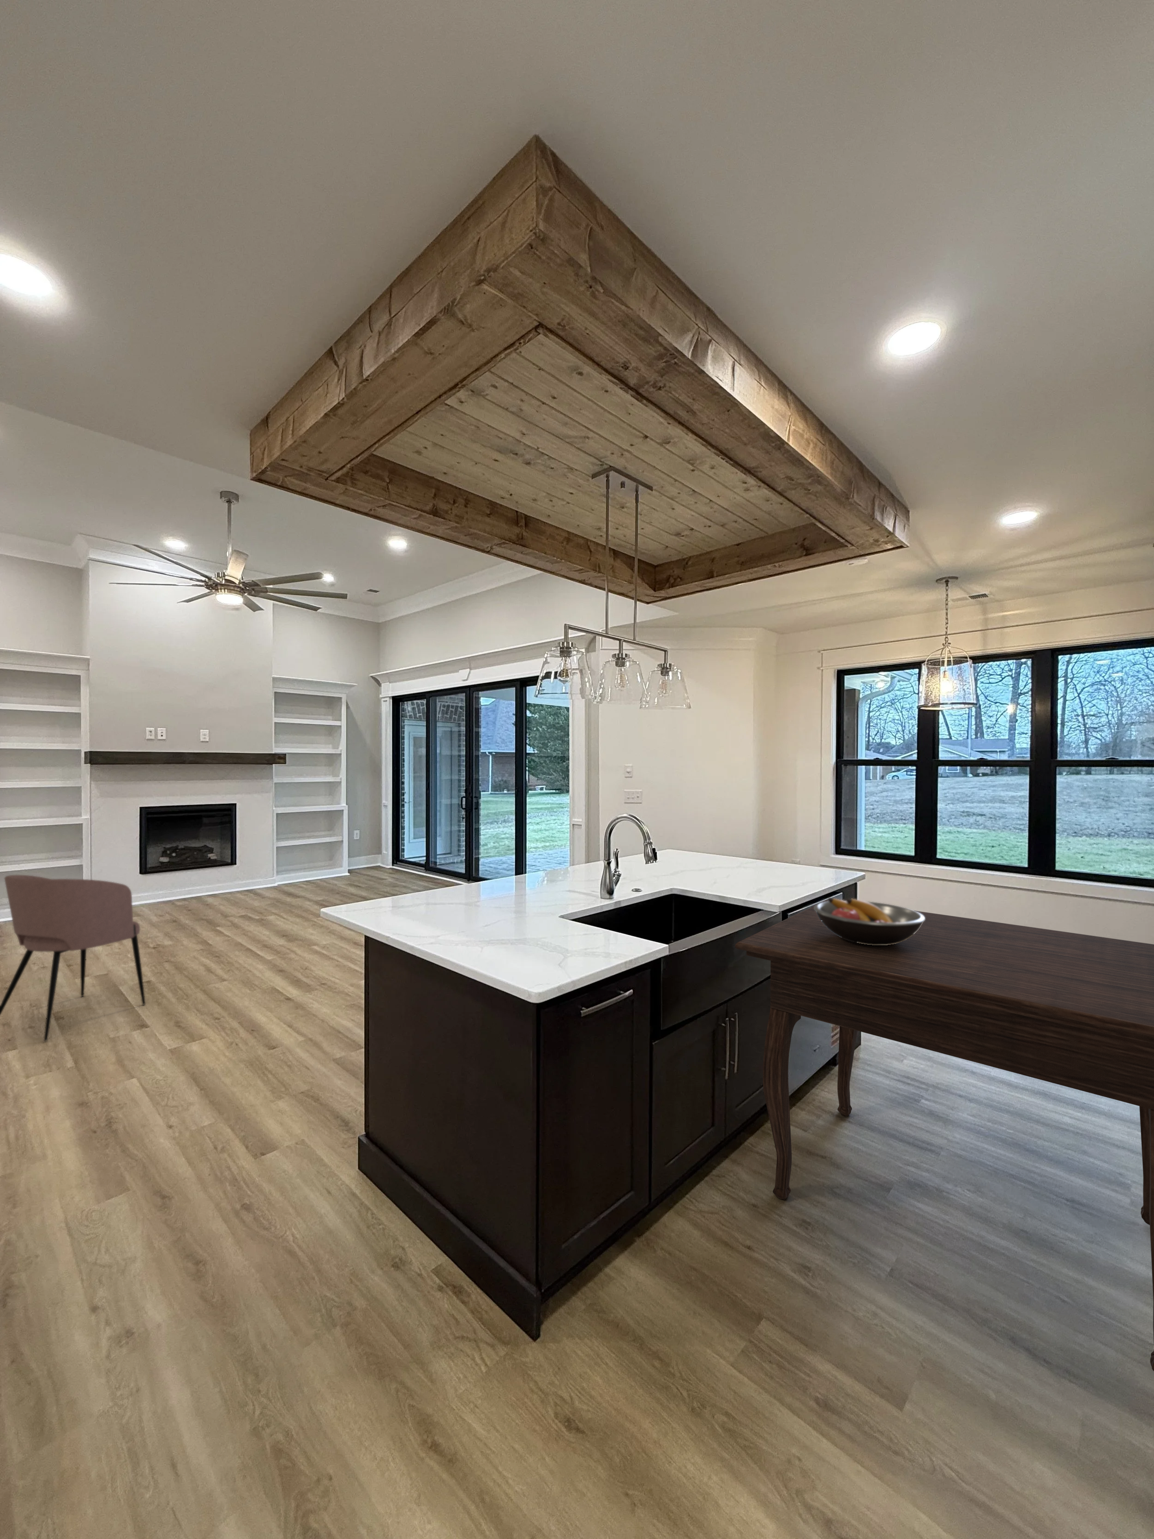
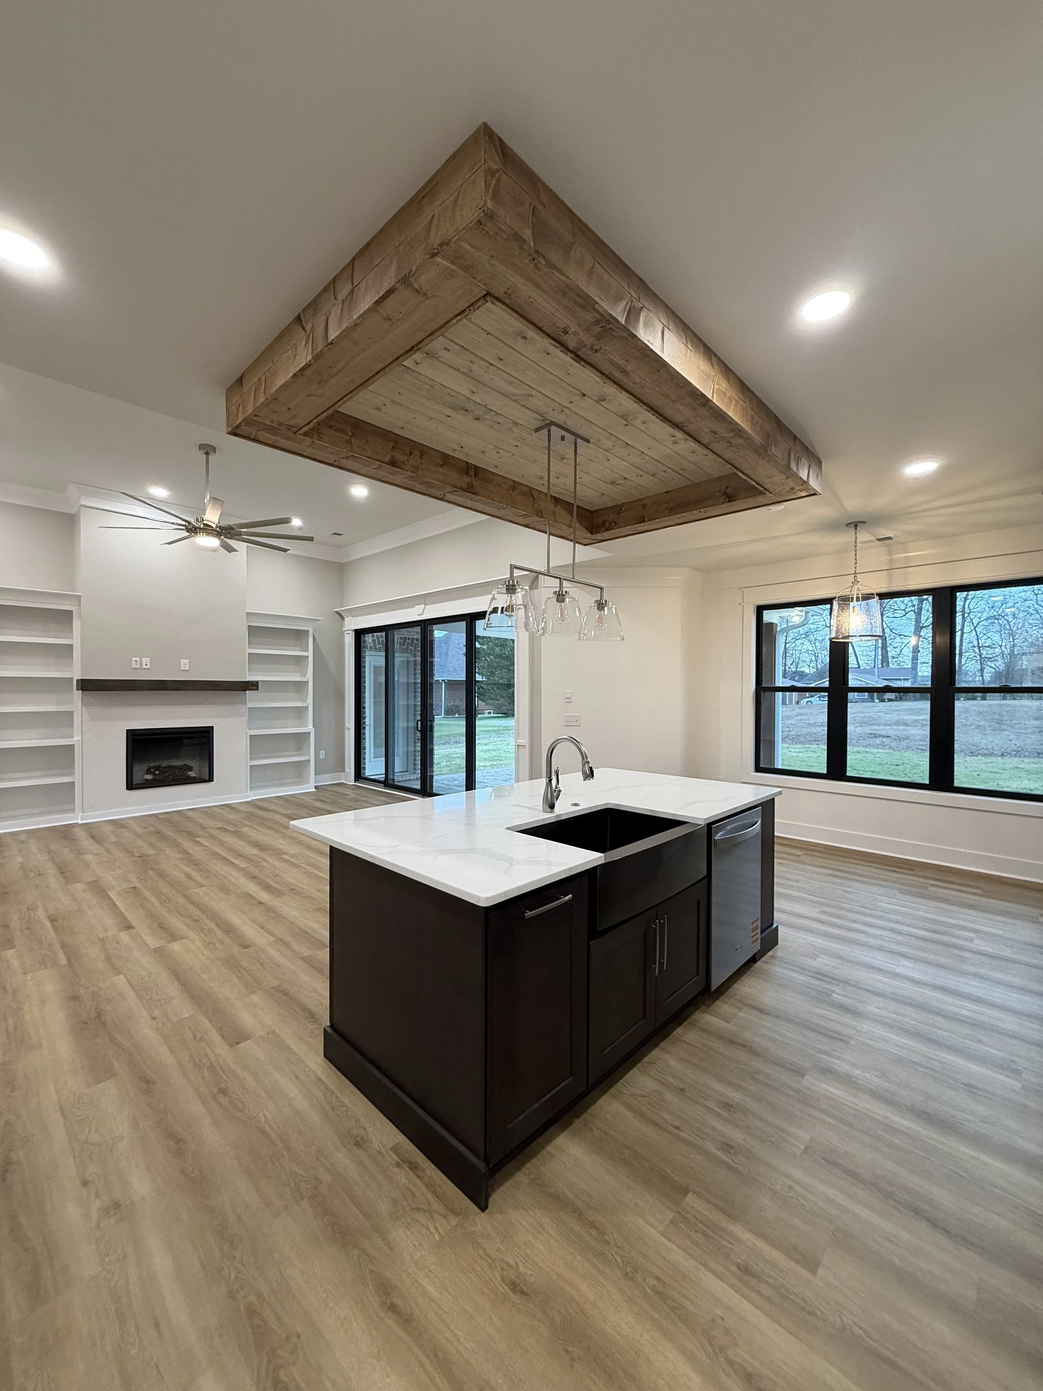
- dining table (966, 1060)
- armchair (72, 942)
- fruit bowl (868, 920)
